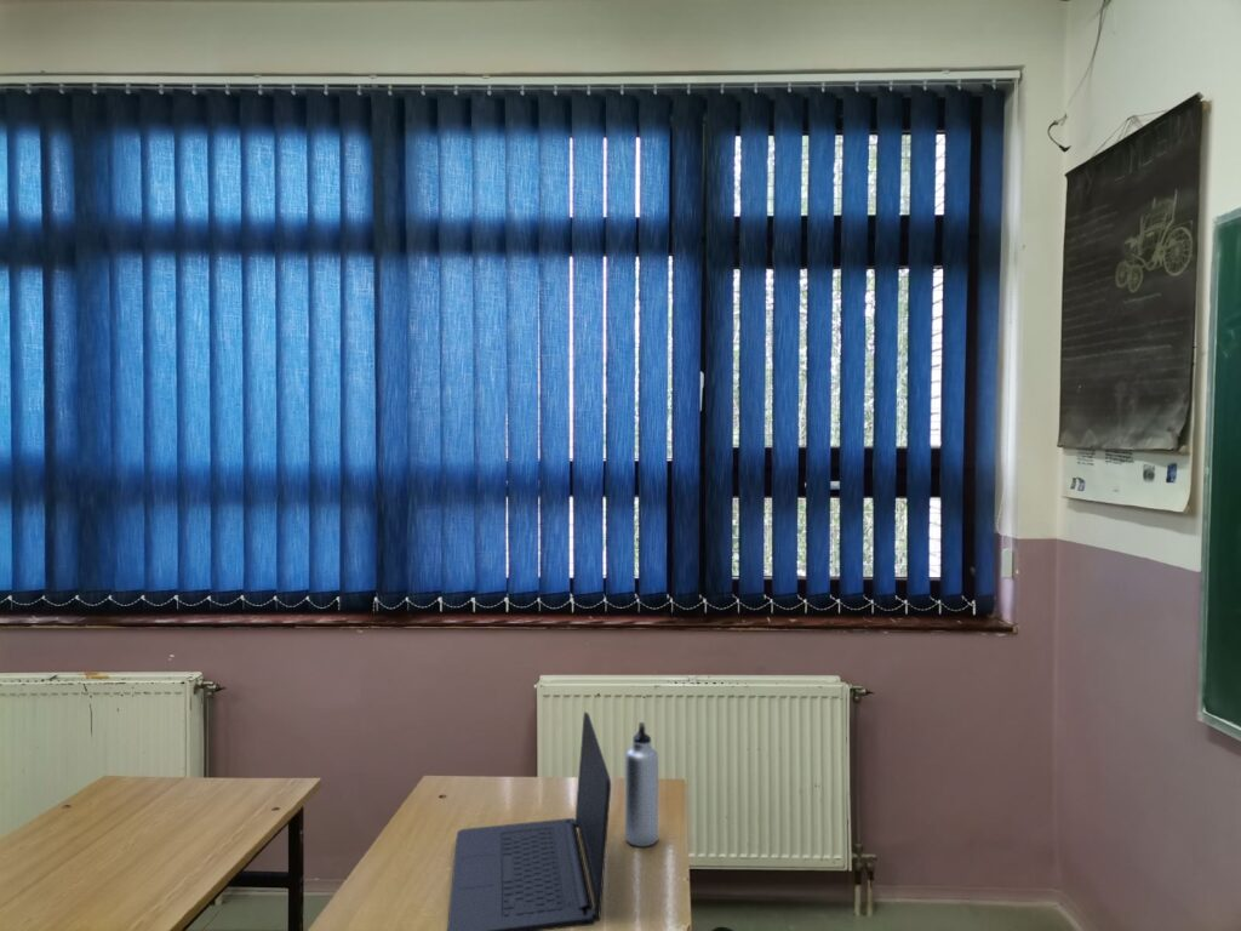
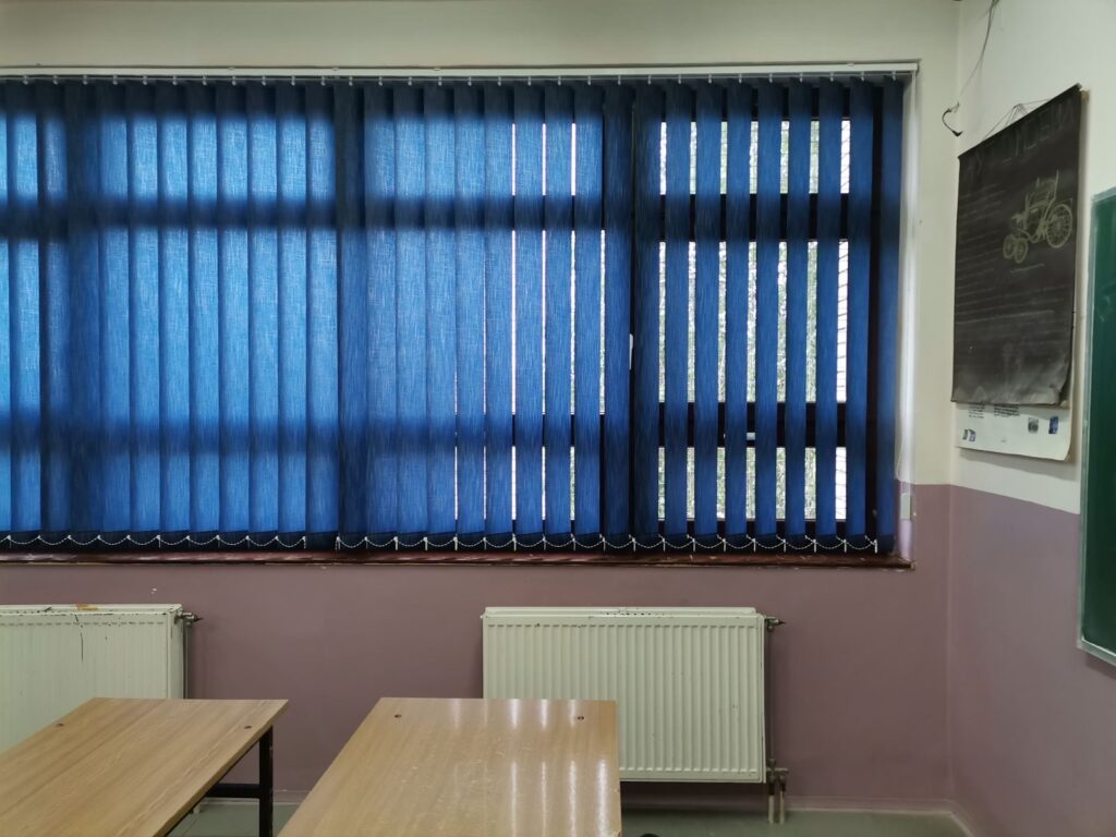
- water bottle (641, 781)
- laptop (528, 822)
